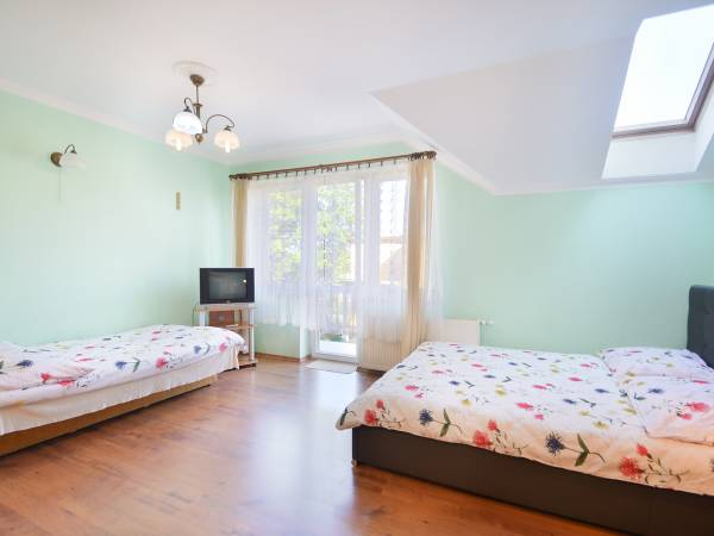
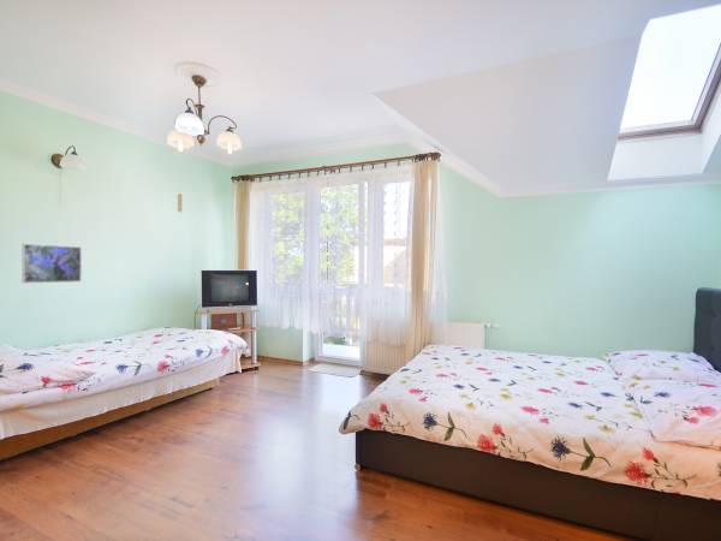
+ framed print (53, 263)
